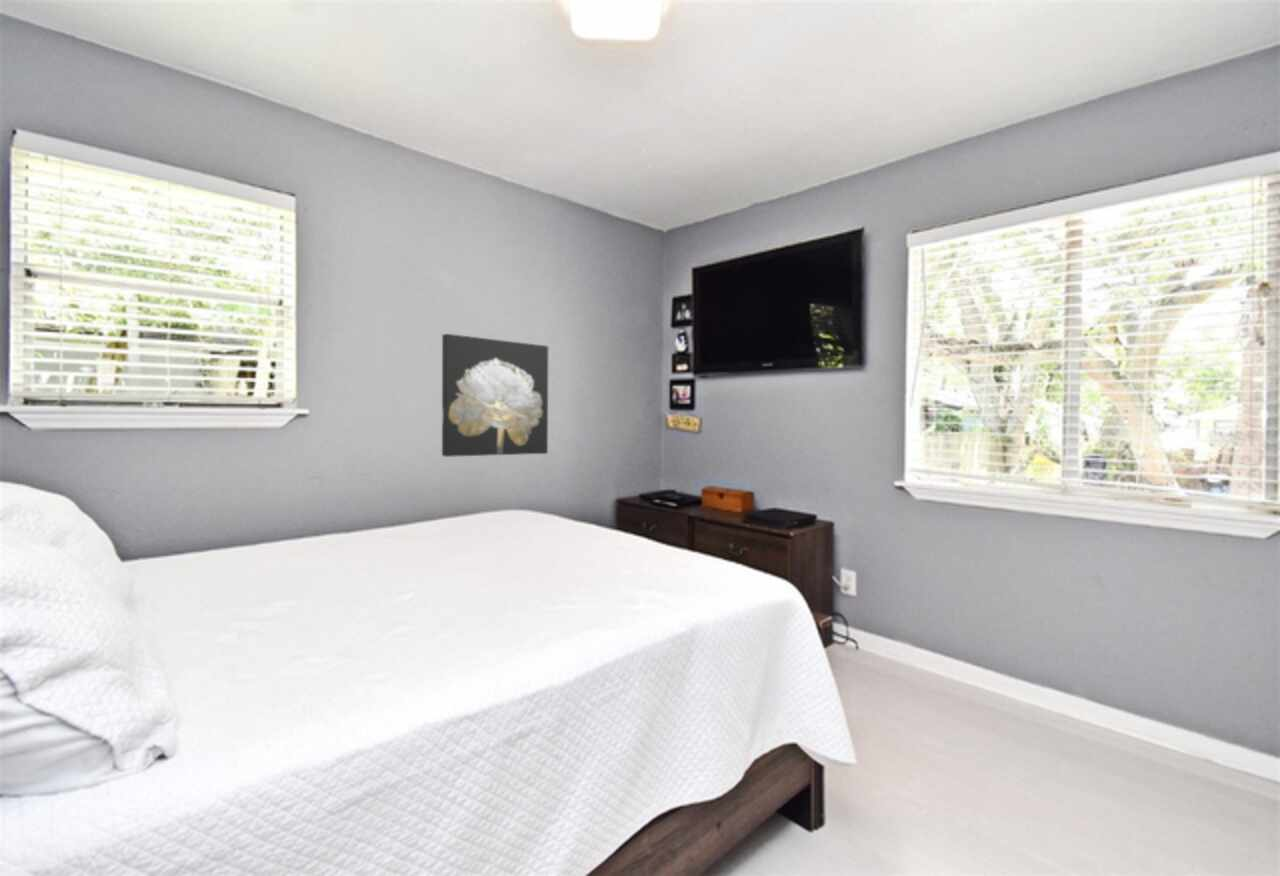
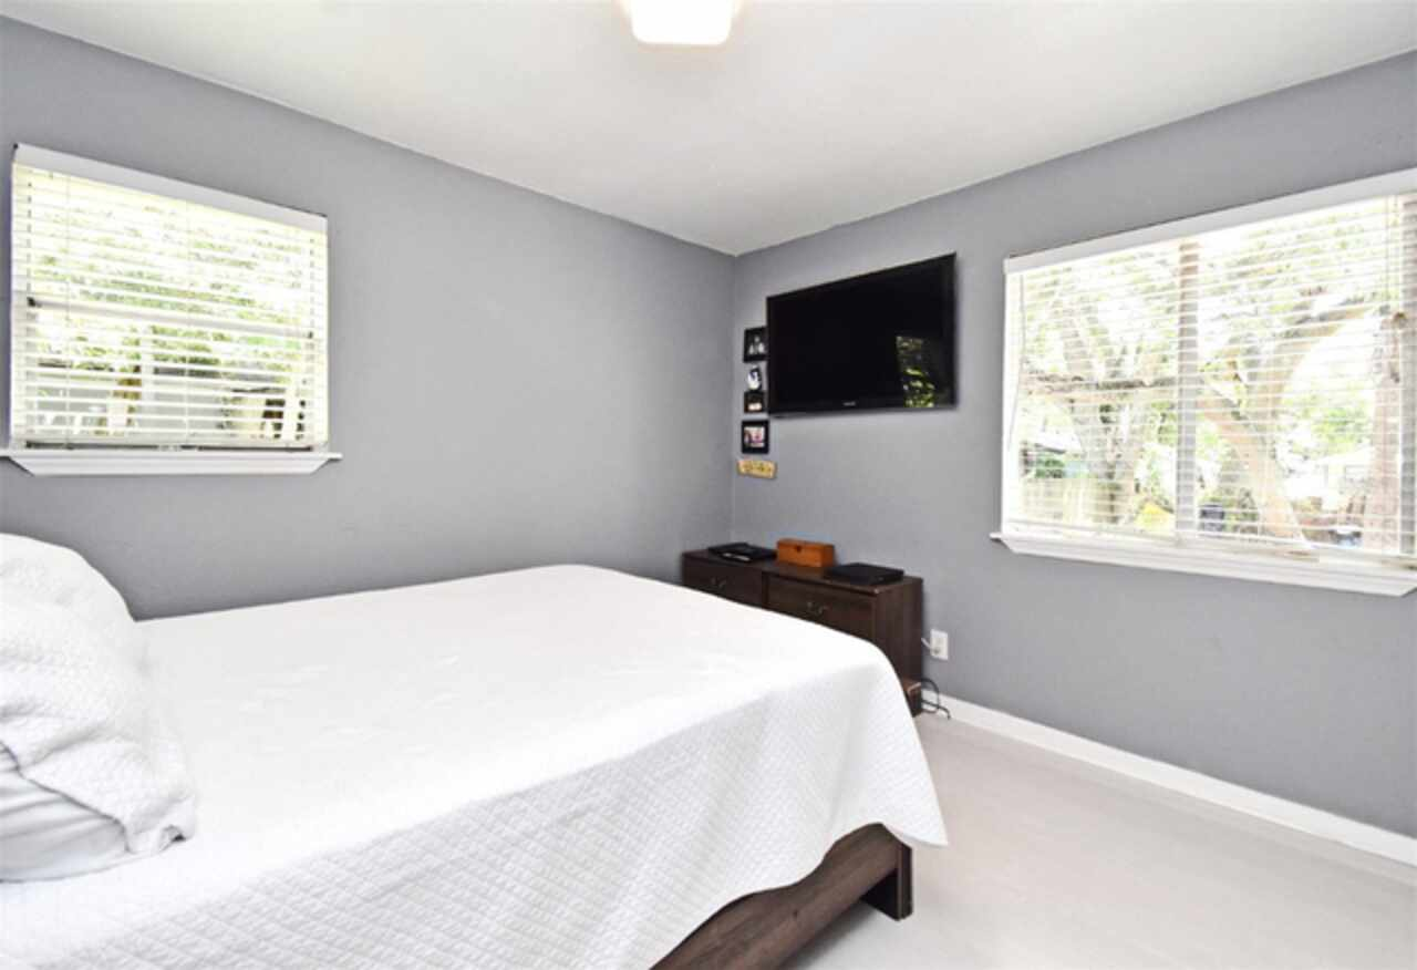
- wall art (498, 397)
